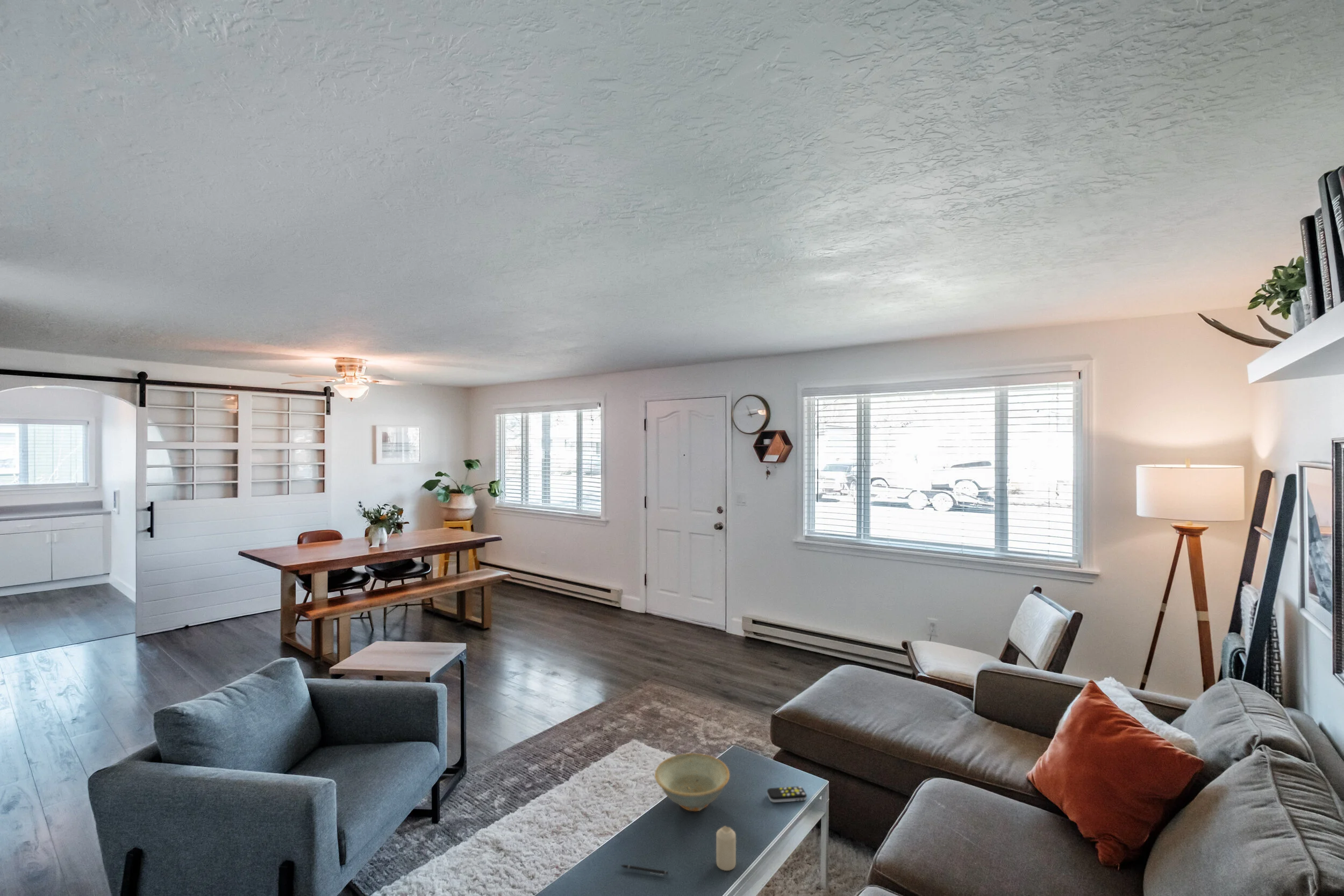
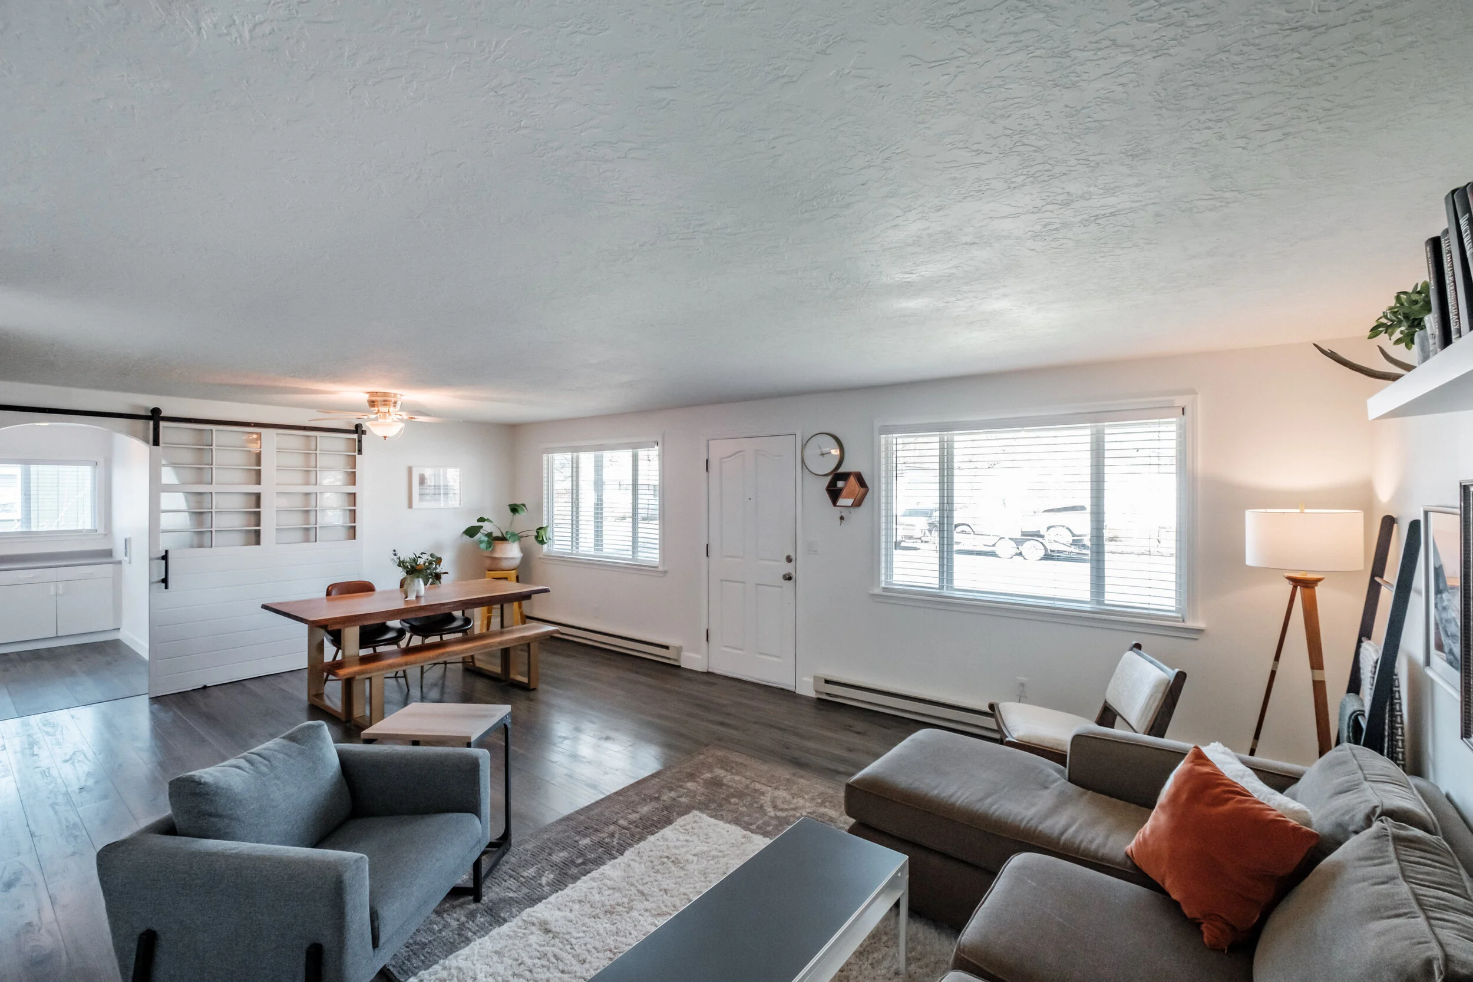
- dish (692, 787)
- candle (726, 847)
- pen (644, 869)
- remote control (787, 794)
